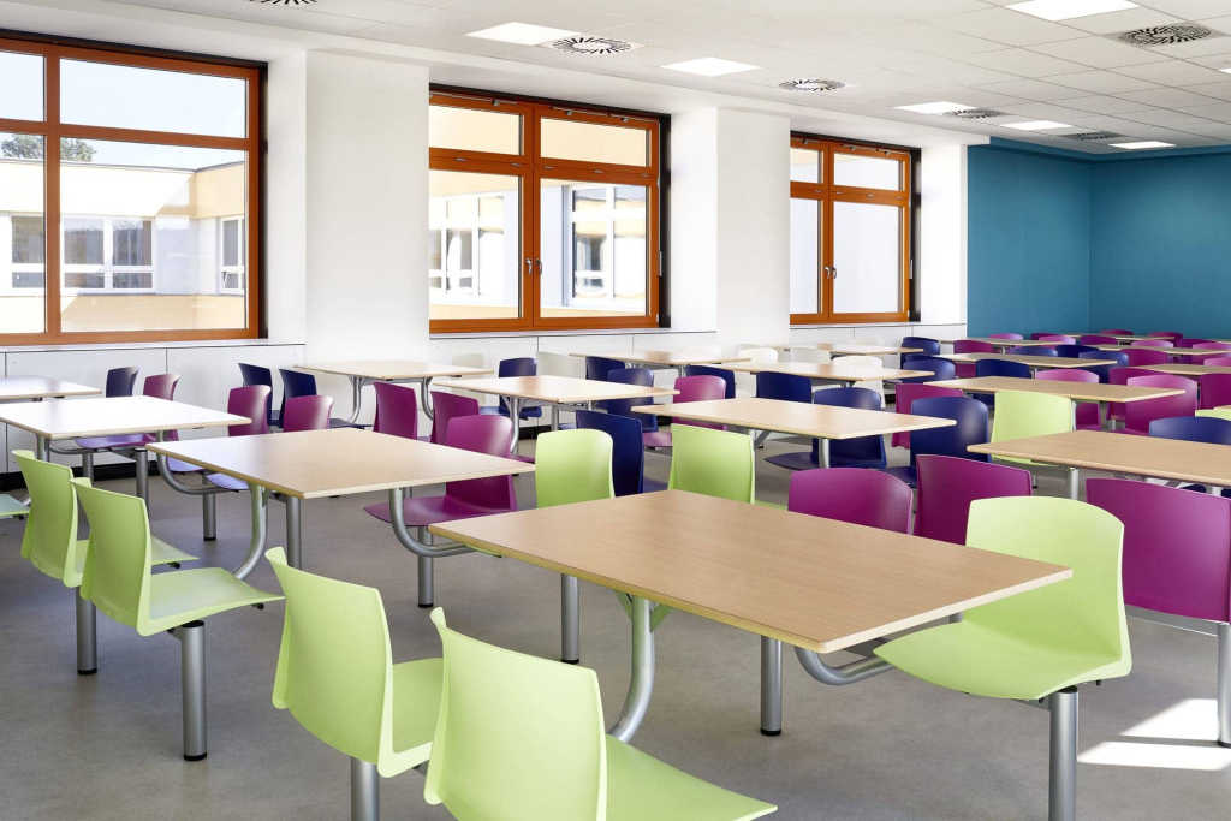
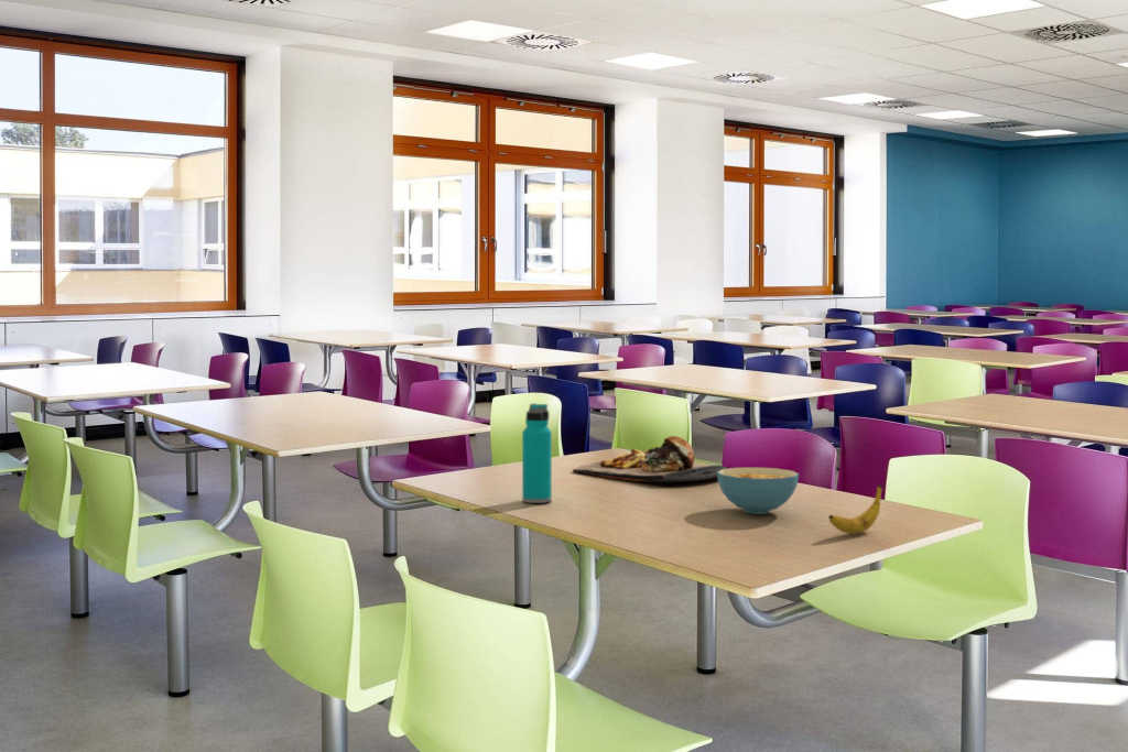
+ water bottle (536, 451)
+ cereal bowl (757, 492)
+ banana (858, 515)
+ food tray (659, 454)
